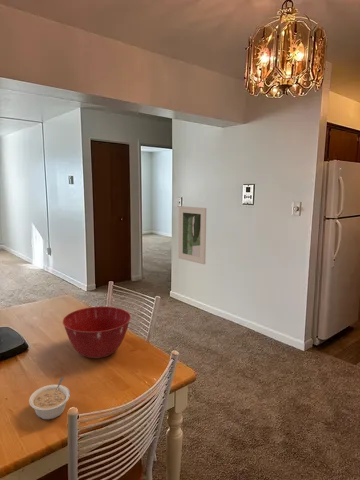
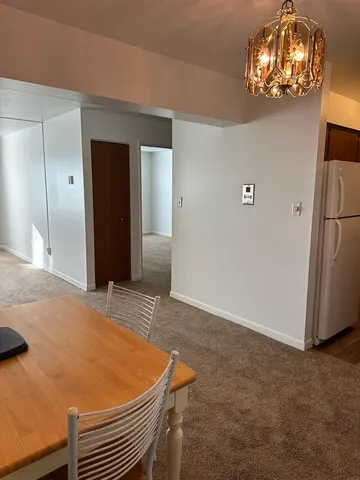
- legume (50, 400)
- mixing bowl (97, 334)
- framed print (191, 234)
